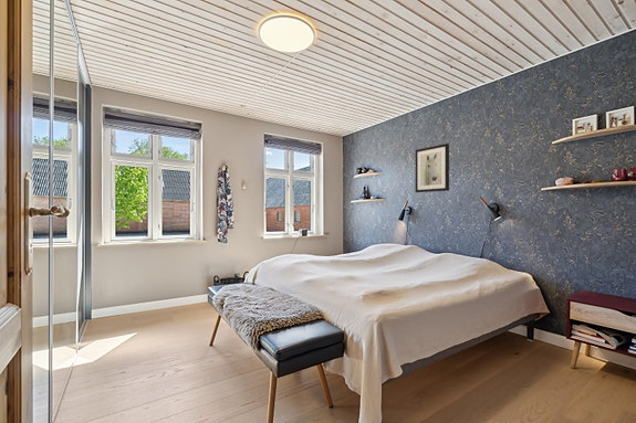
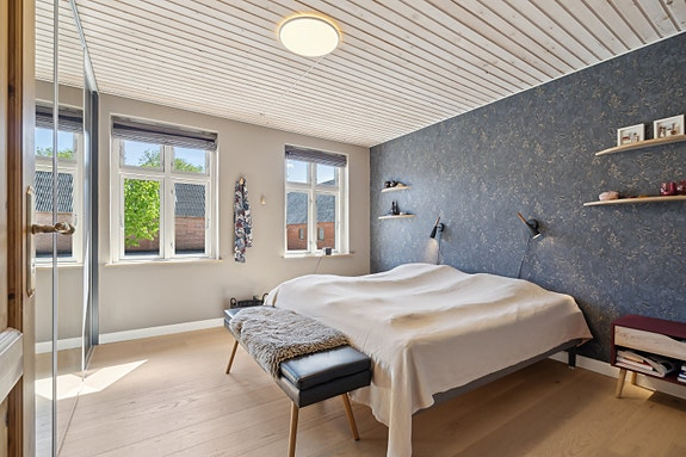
- wall art (431, 169)
